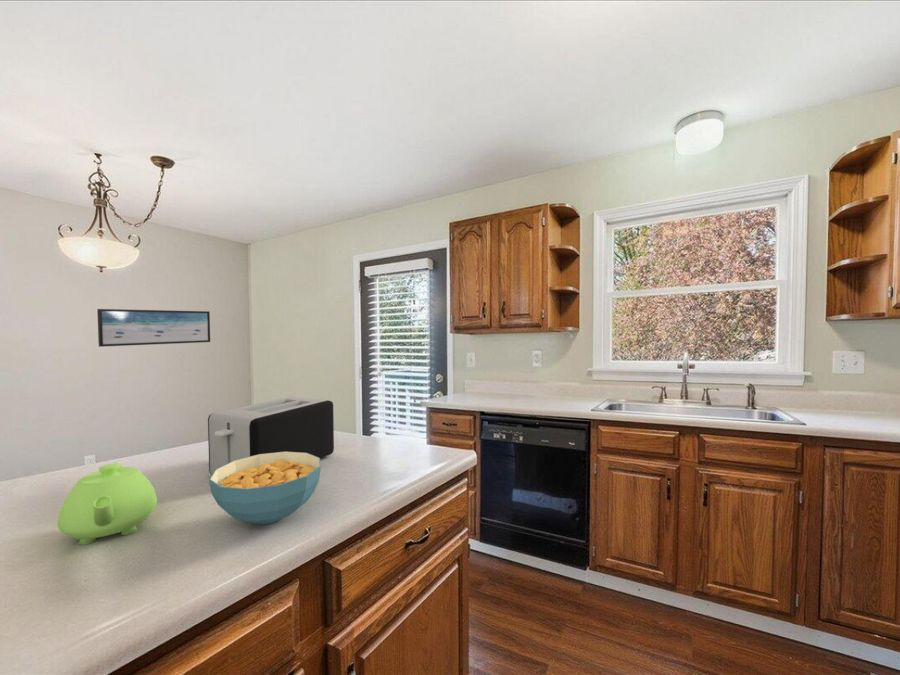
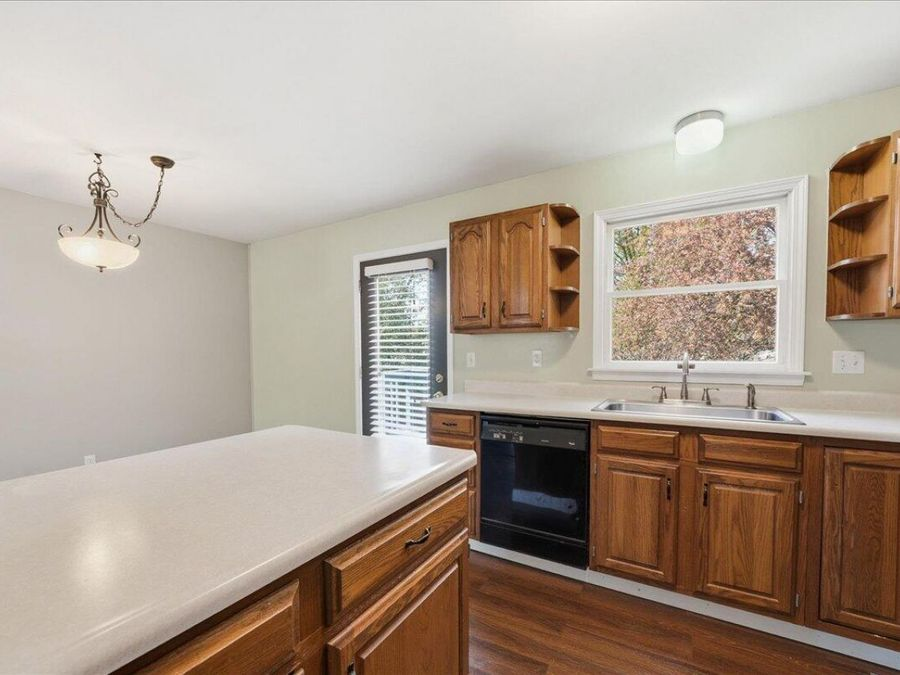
- cereal bowl (268, 492)
- teapot (109, 499)
- toaster (275, 435)
- wall art (159, 327)
